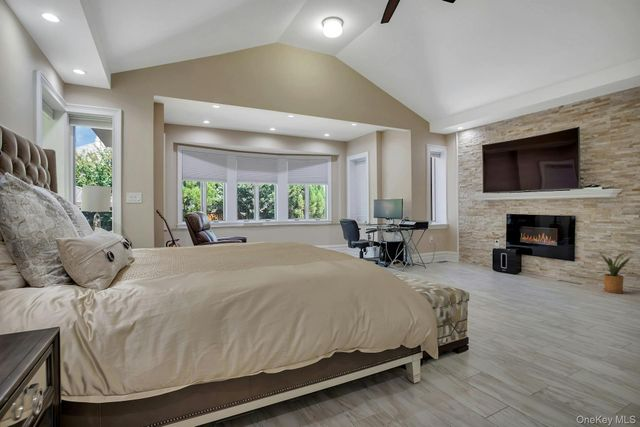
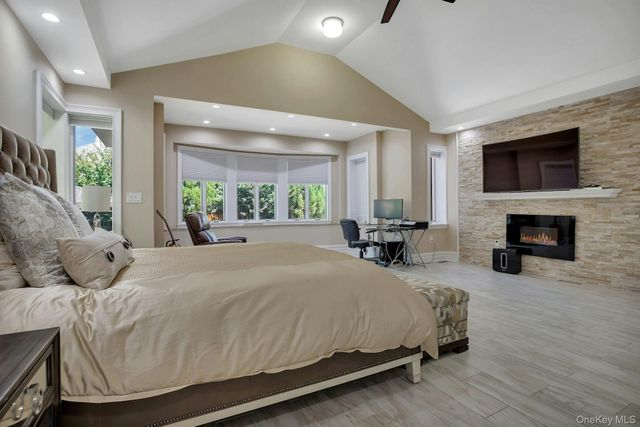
- house plant (613, 270)
